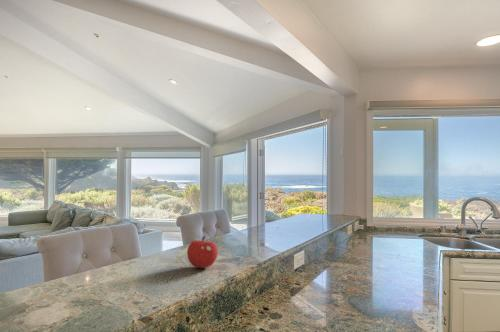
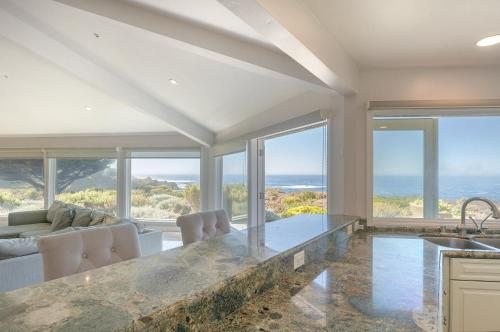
- fruit (202, 251)
